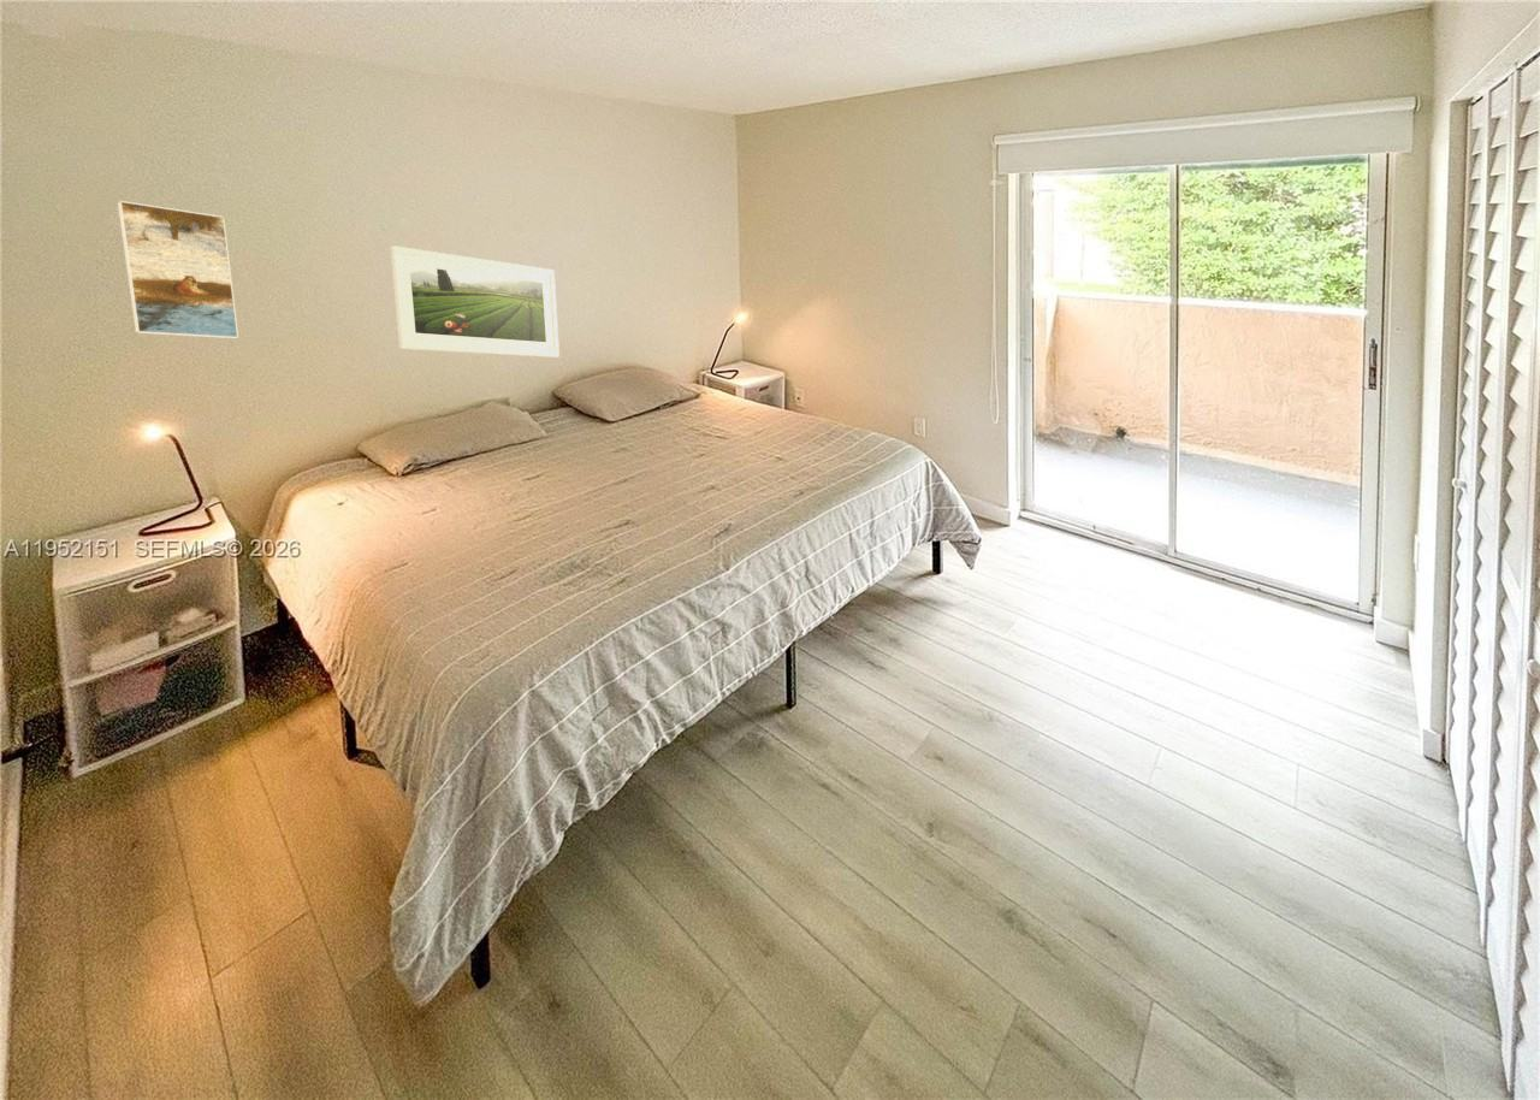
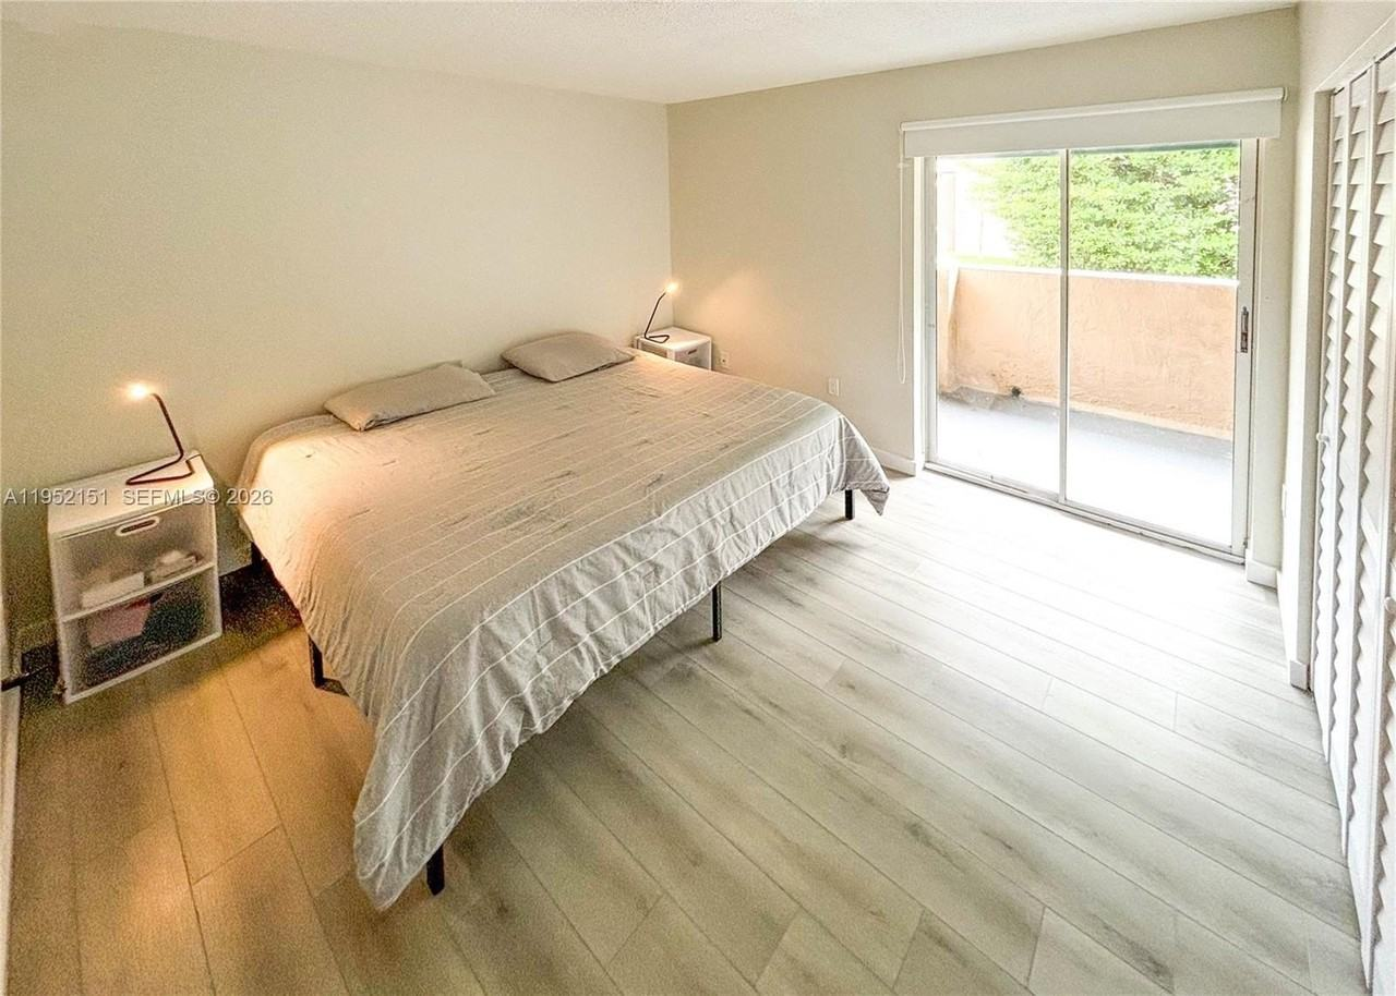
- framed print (180, 273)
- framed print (481, 306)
